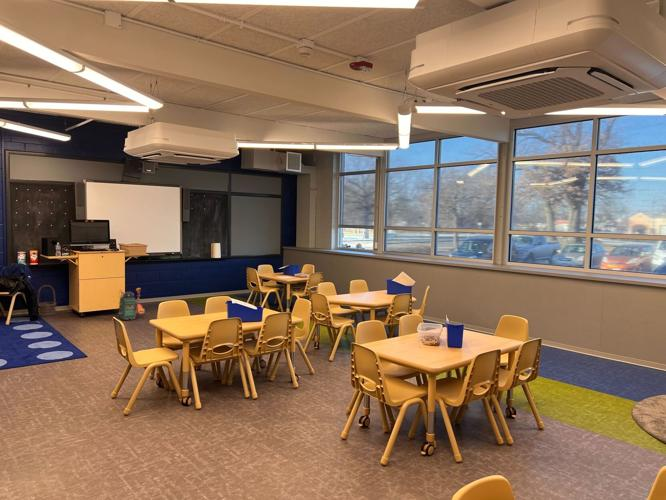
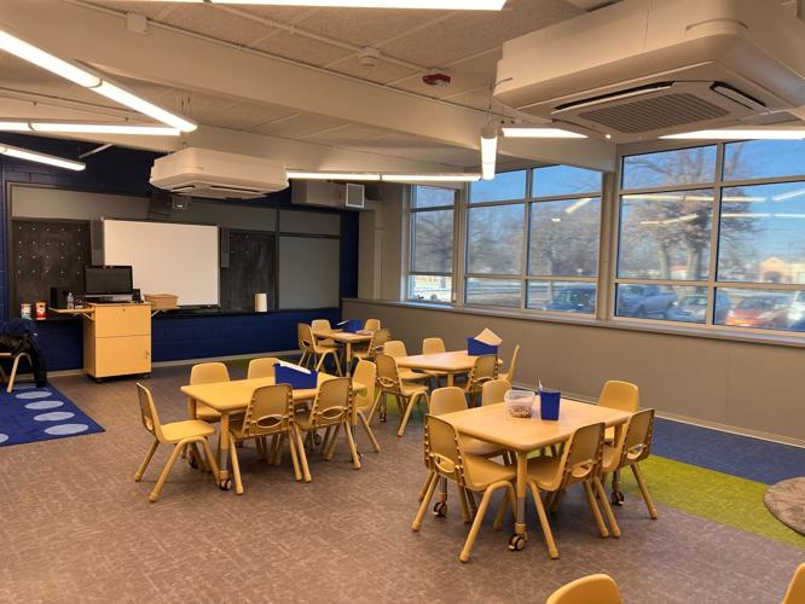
- backpack (130, 303)
- basket (46, 302)
